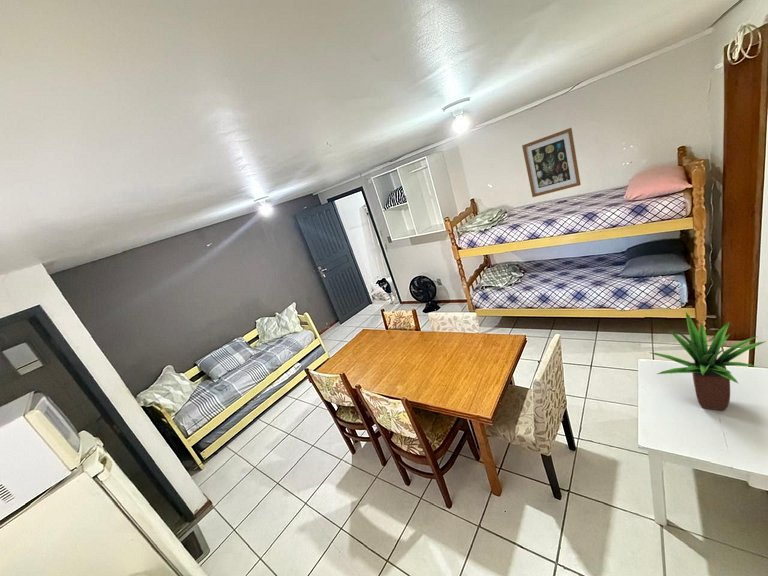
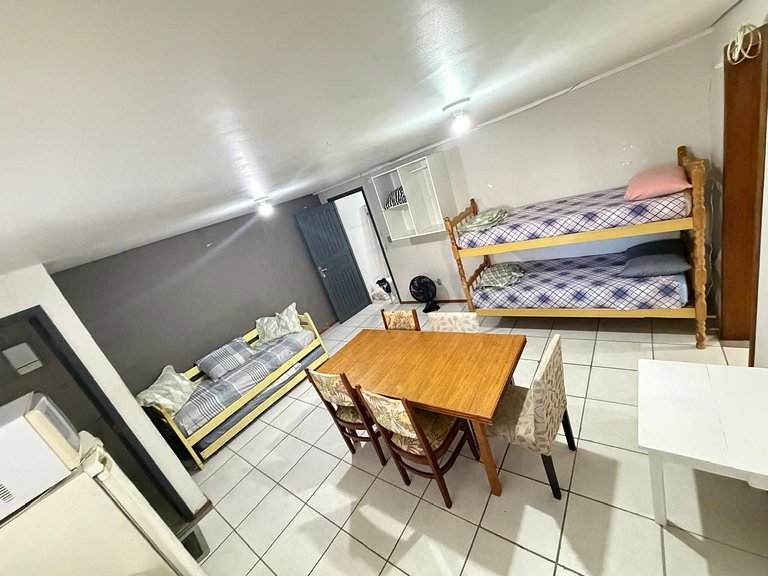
- potted plant (702, 367)
- wall art (550, 164)
